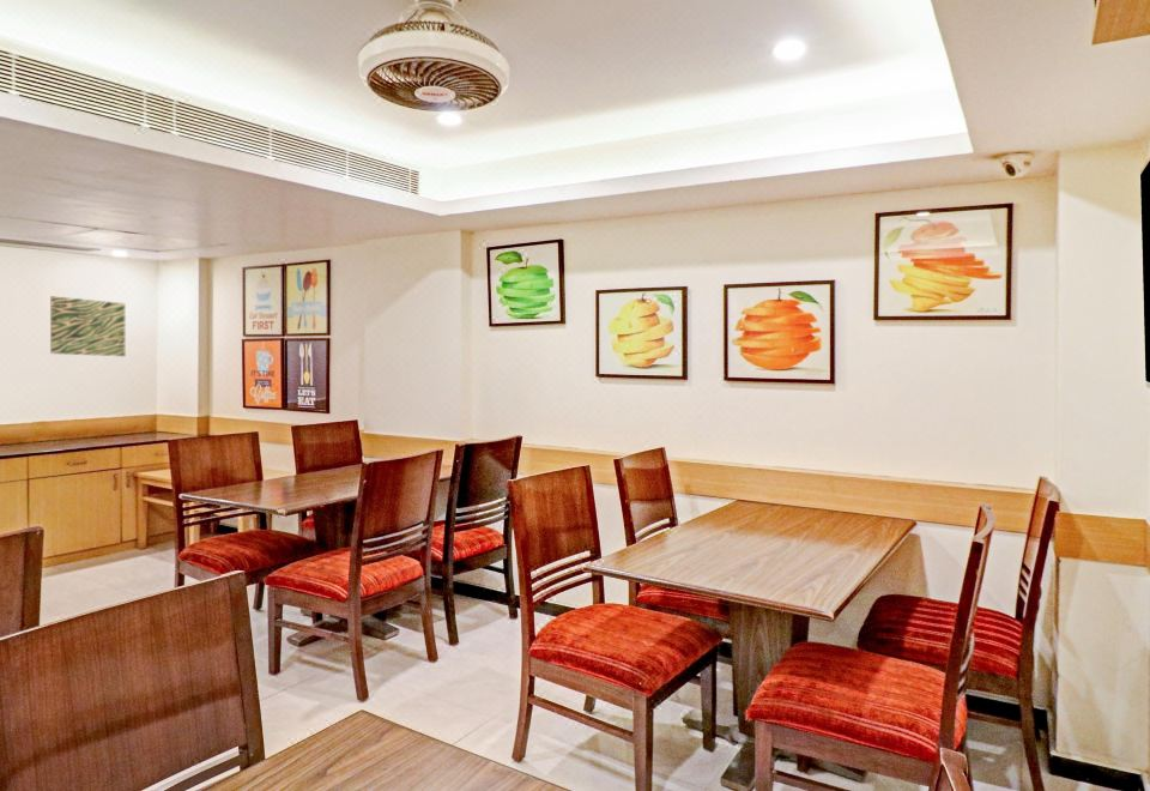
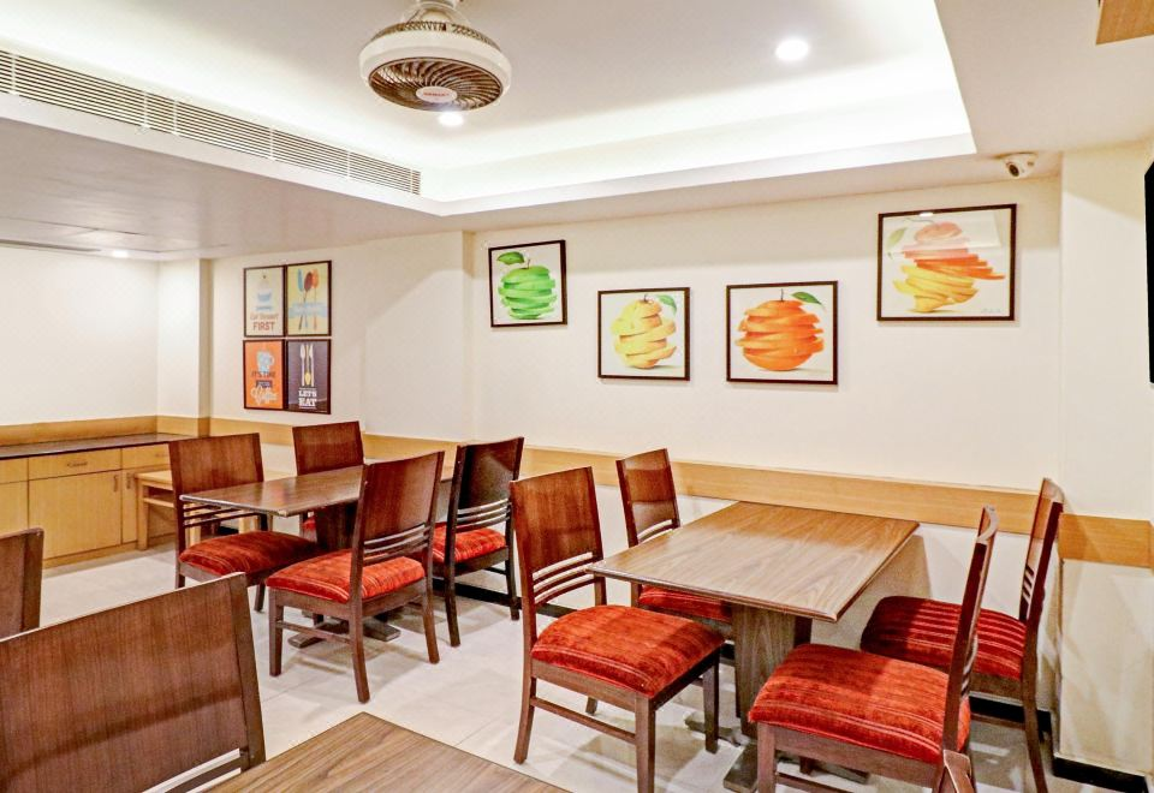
- wall art (89, 327)
